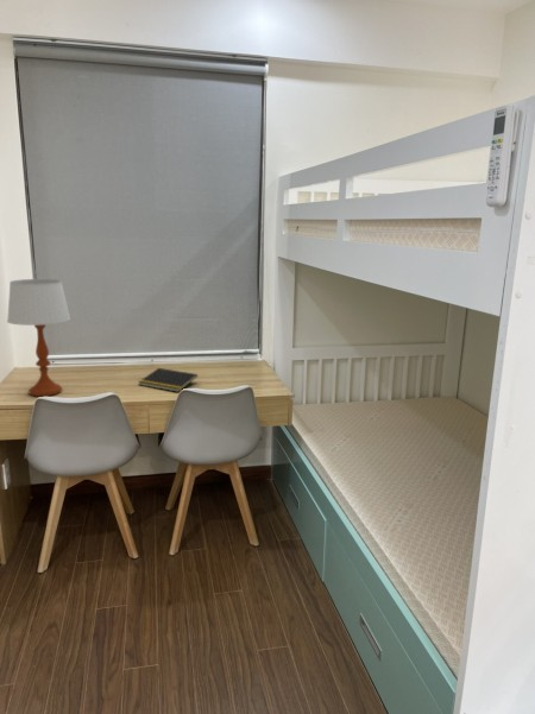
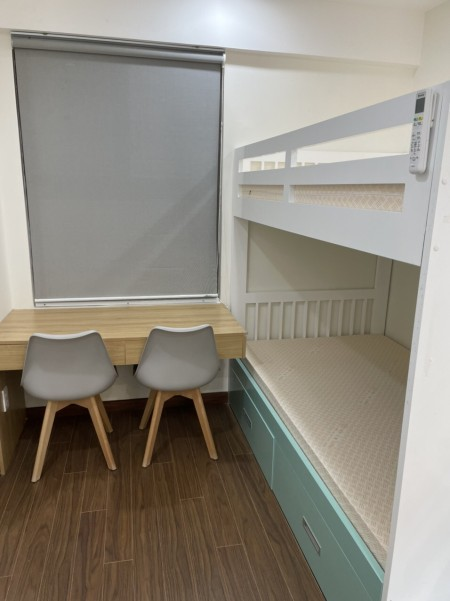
- notepad (168, 379)
- table lamp (40, 337)
